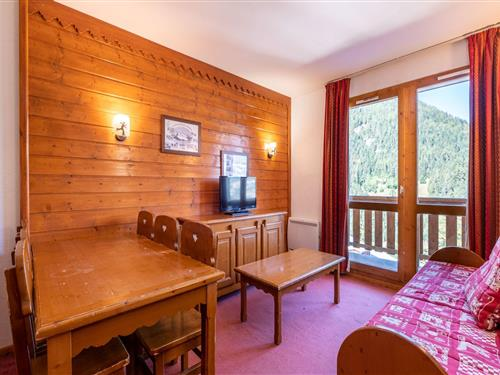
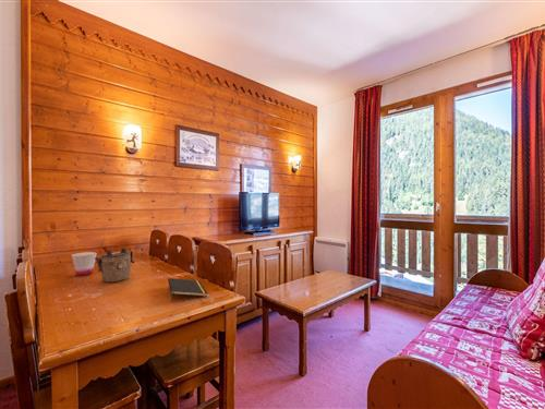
+ teapot (114, 264)
+ notepad (186, 286)
+ cup (84, 264)
